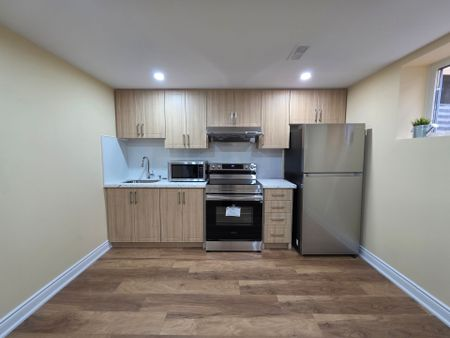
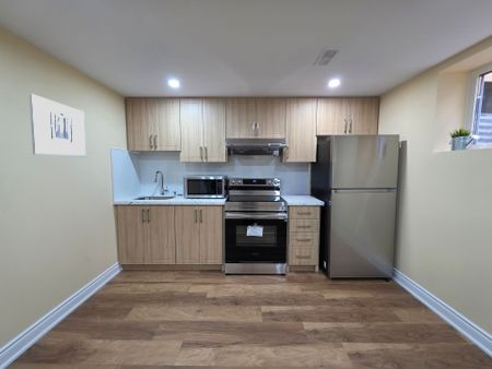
+ wall art (61, 130)
